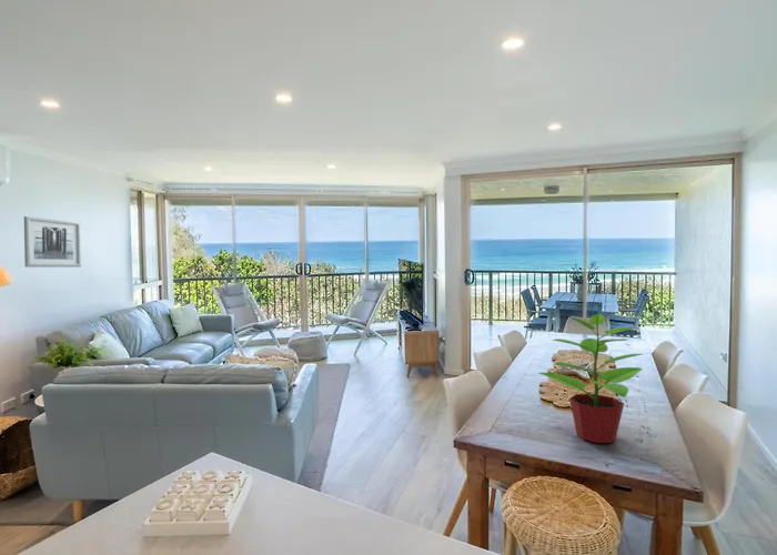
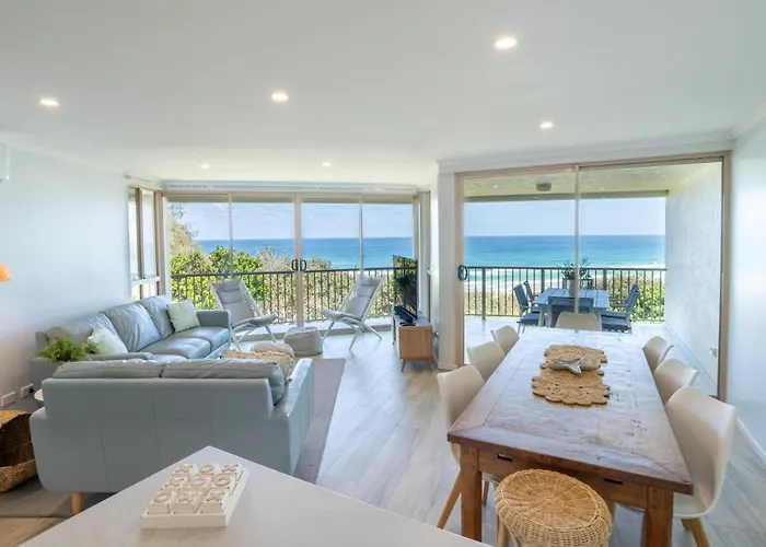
- wall art (54, 243)
- potted plant (601, 373)
